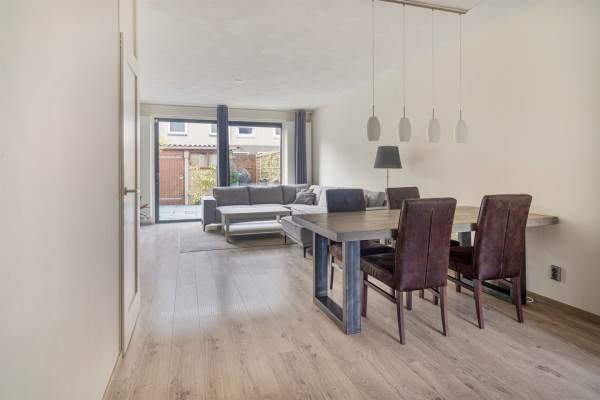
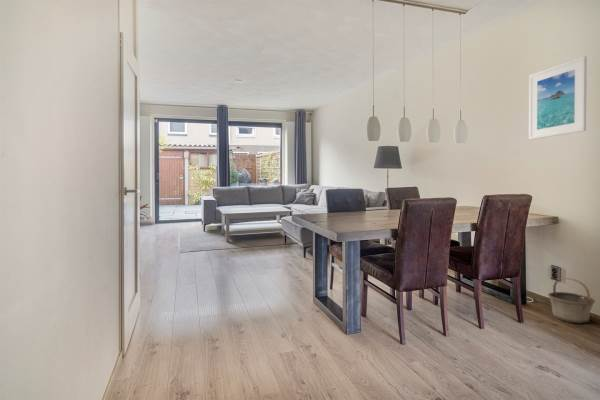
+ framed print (555, 101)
+ basket (570, 298)
